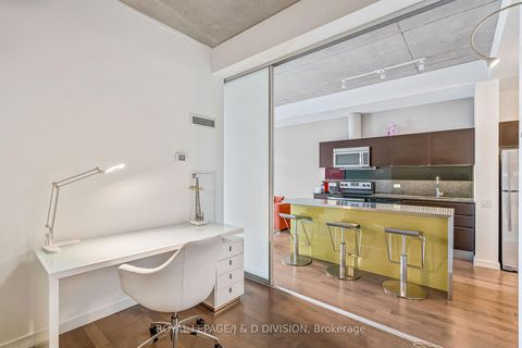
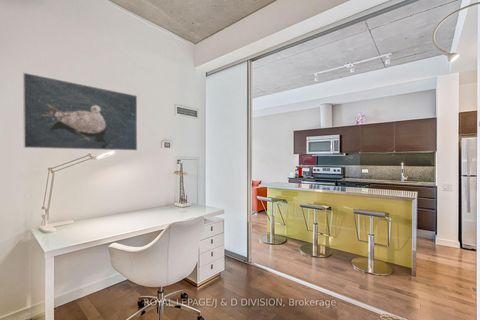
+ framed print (88, 117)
